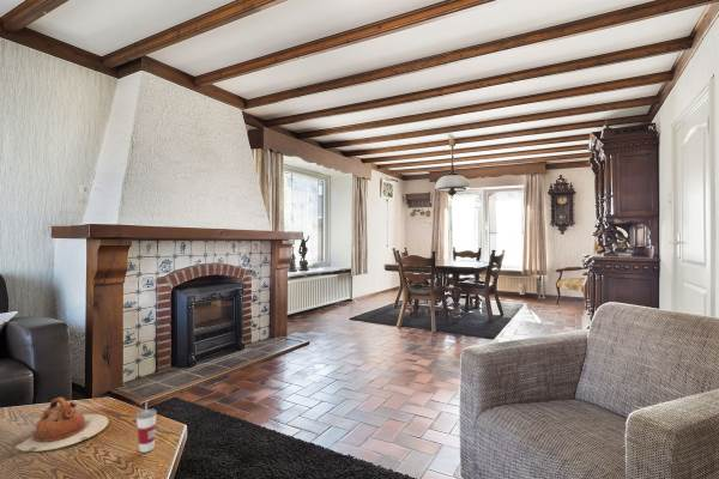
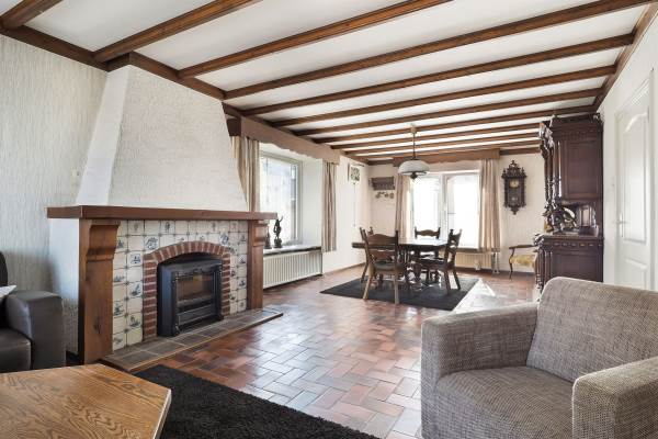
- teapot (64, 413)
- cup (146, 424)
